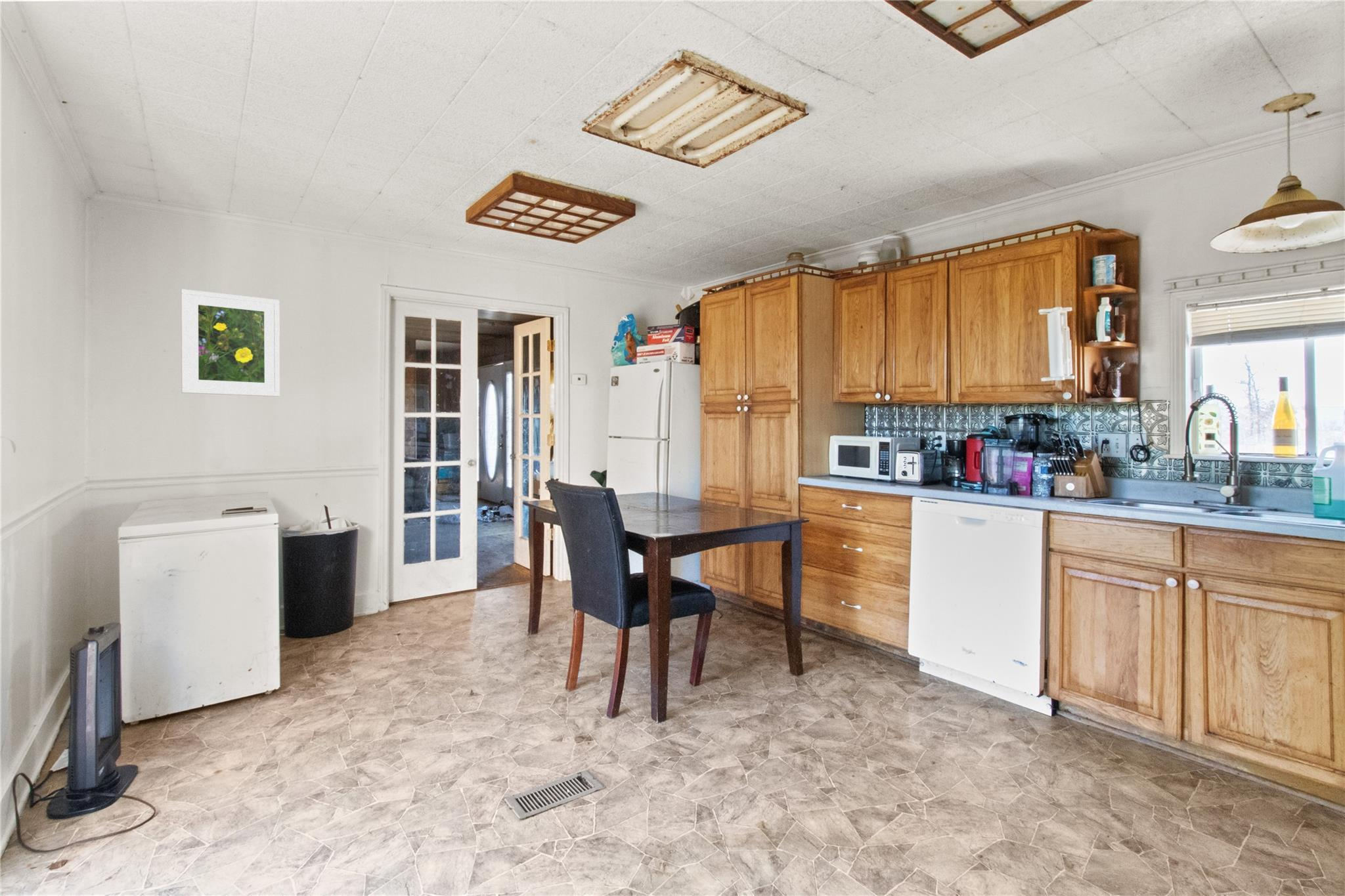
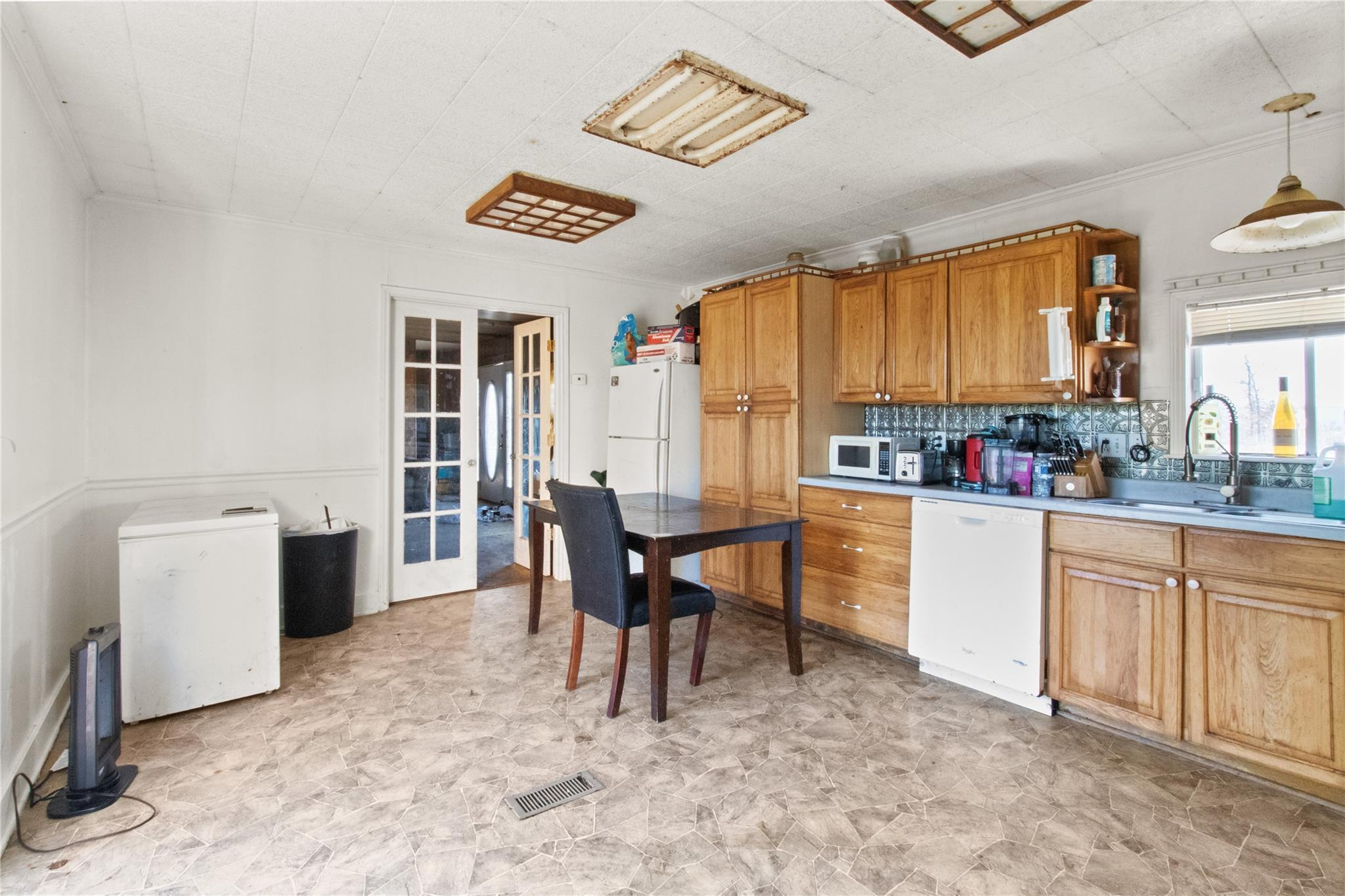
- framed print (232, 345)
